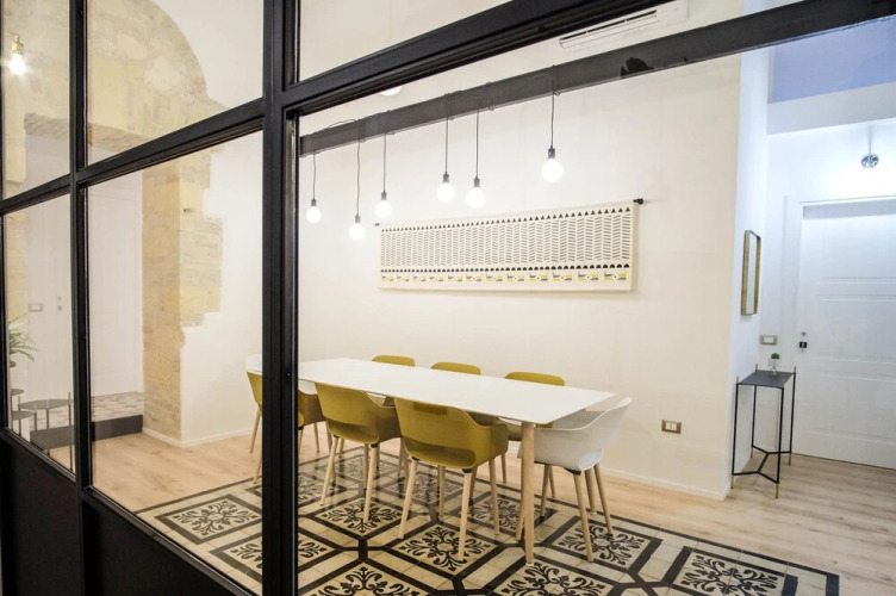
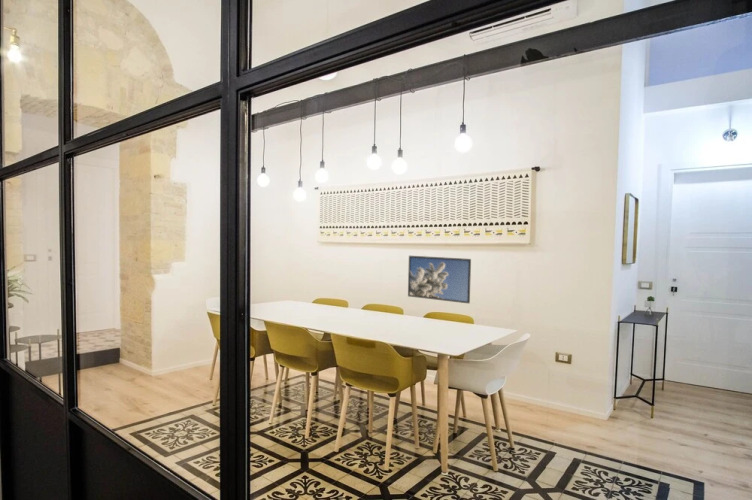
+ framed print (438, 278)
